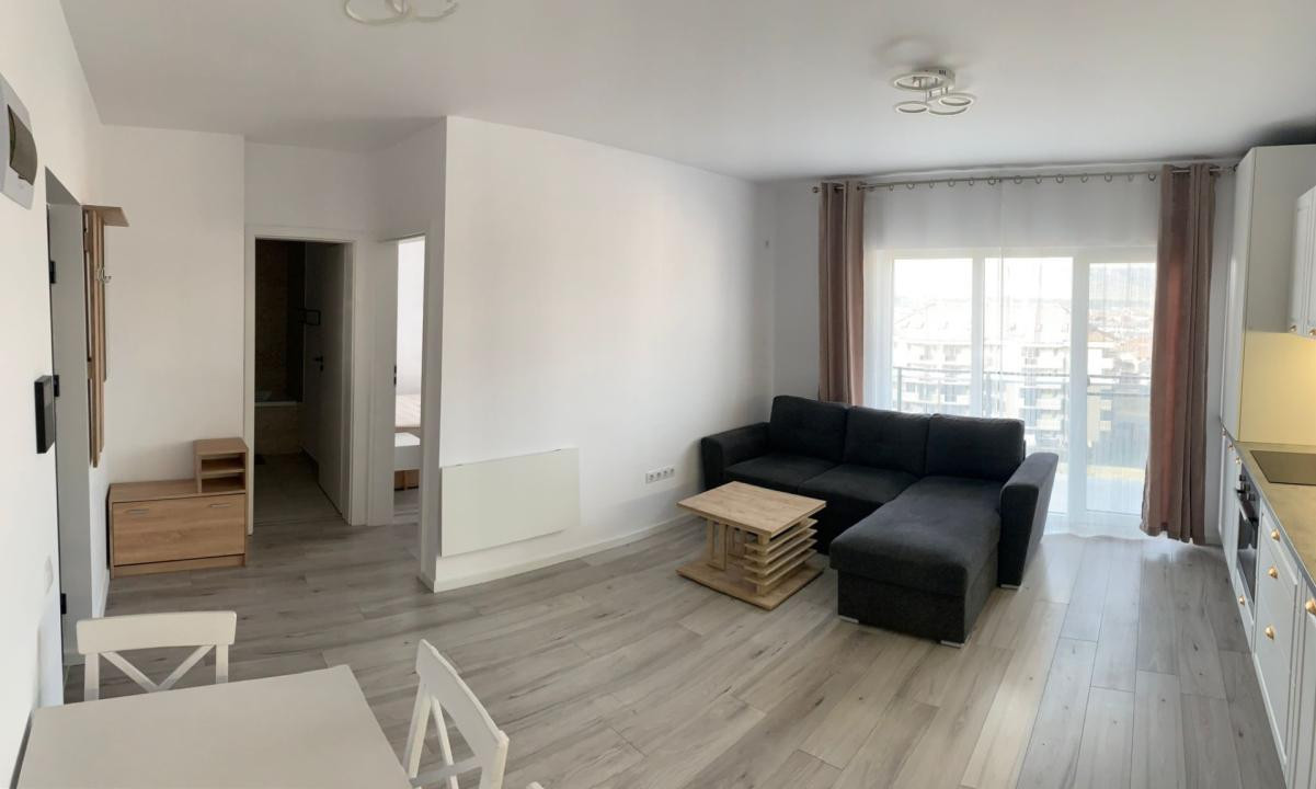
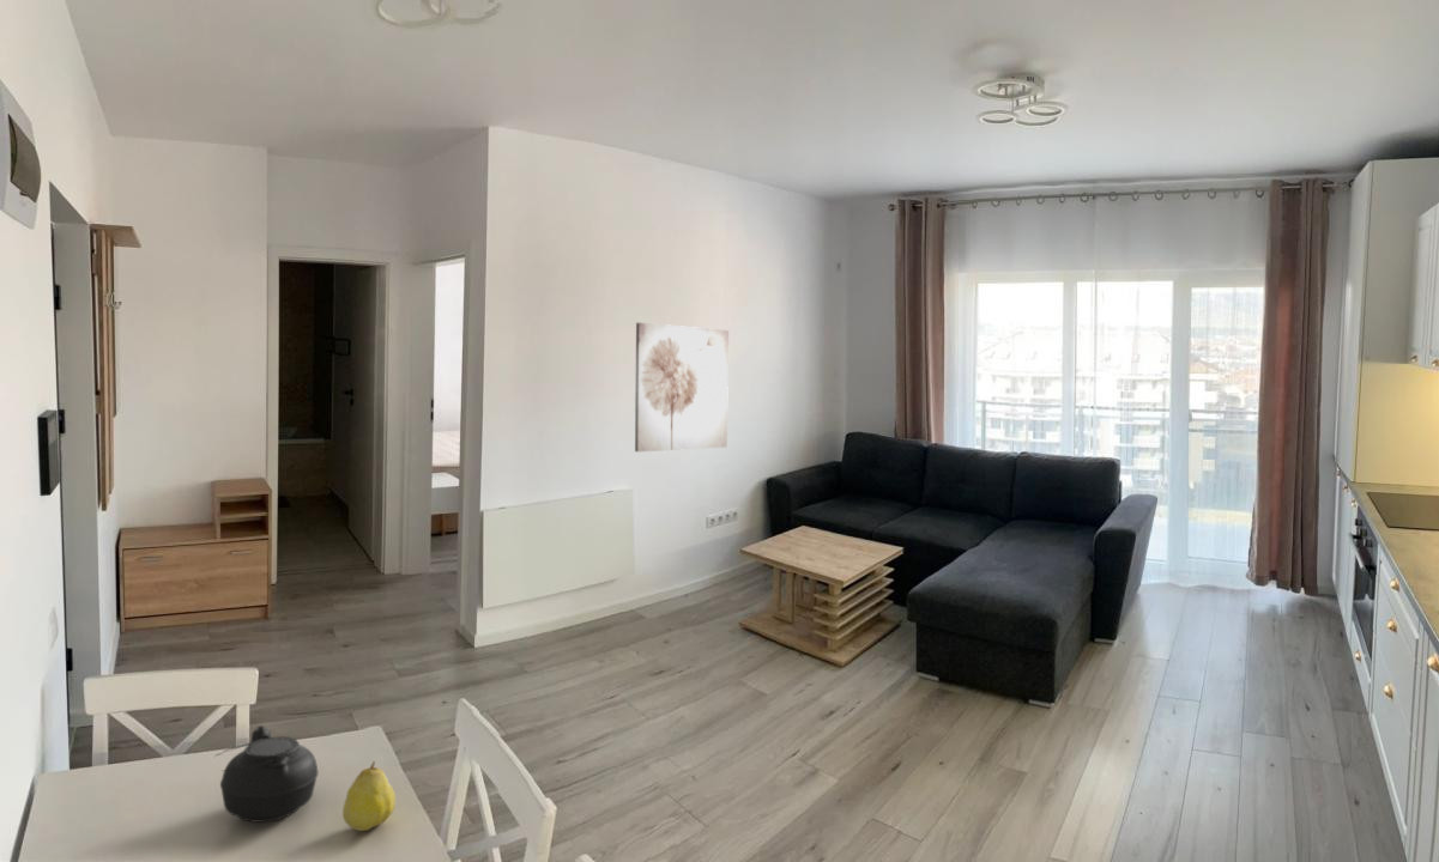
+ fruit (369, 795)
+ wall art (683, 388)
+ teapot (268, 773)
